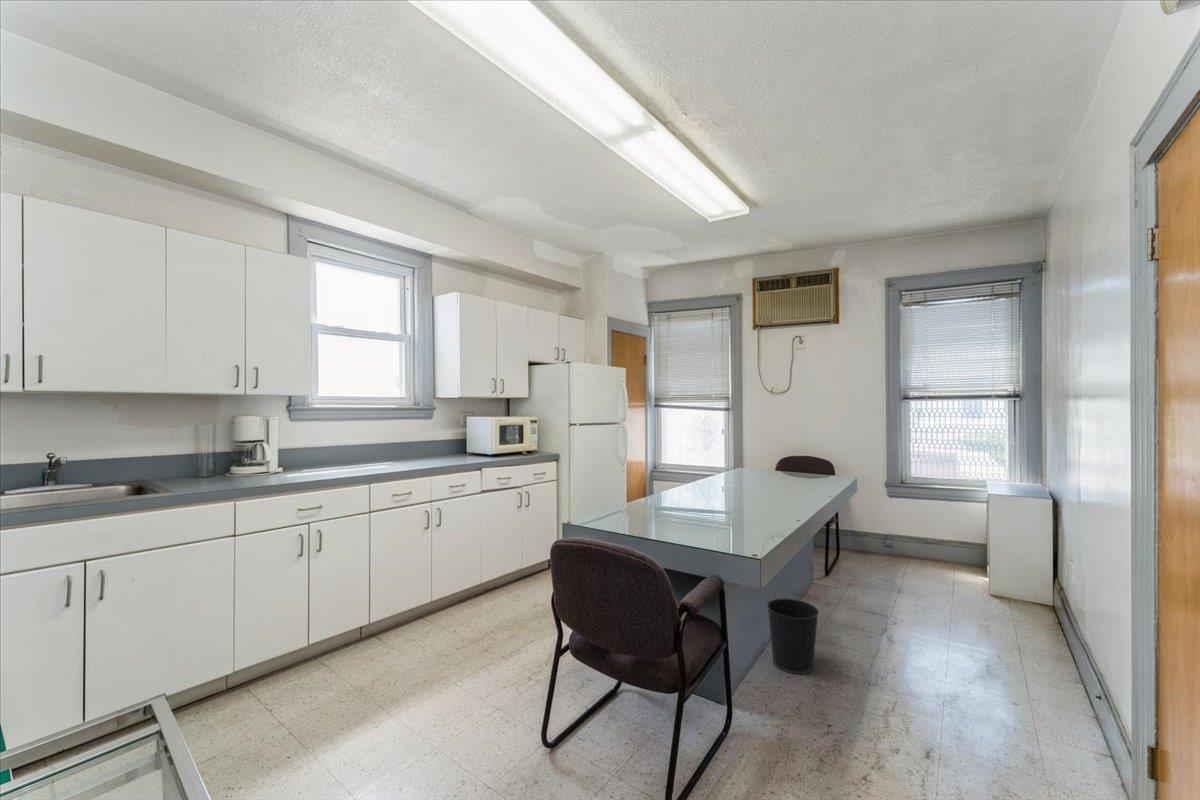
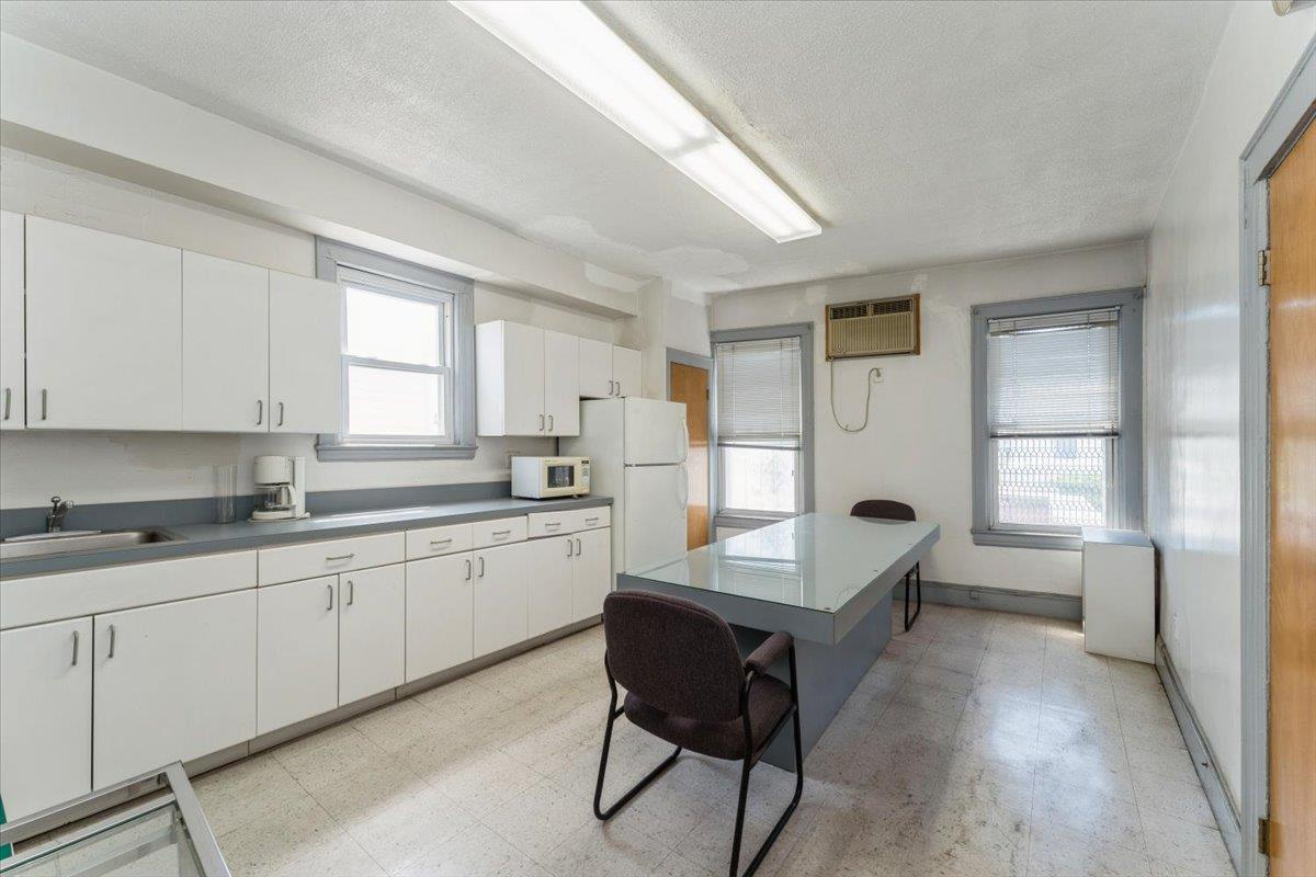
- wastebasket (792, 635)
